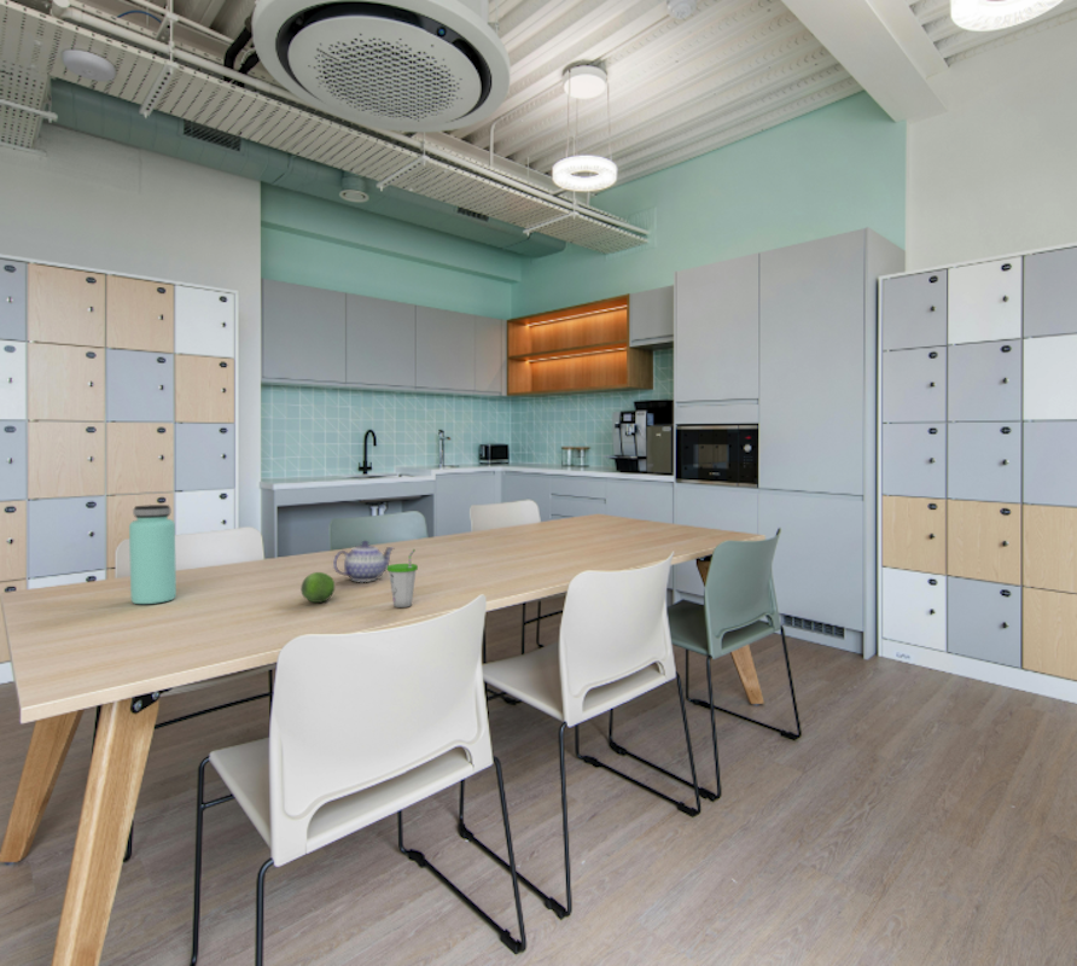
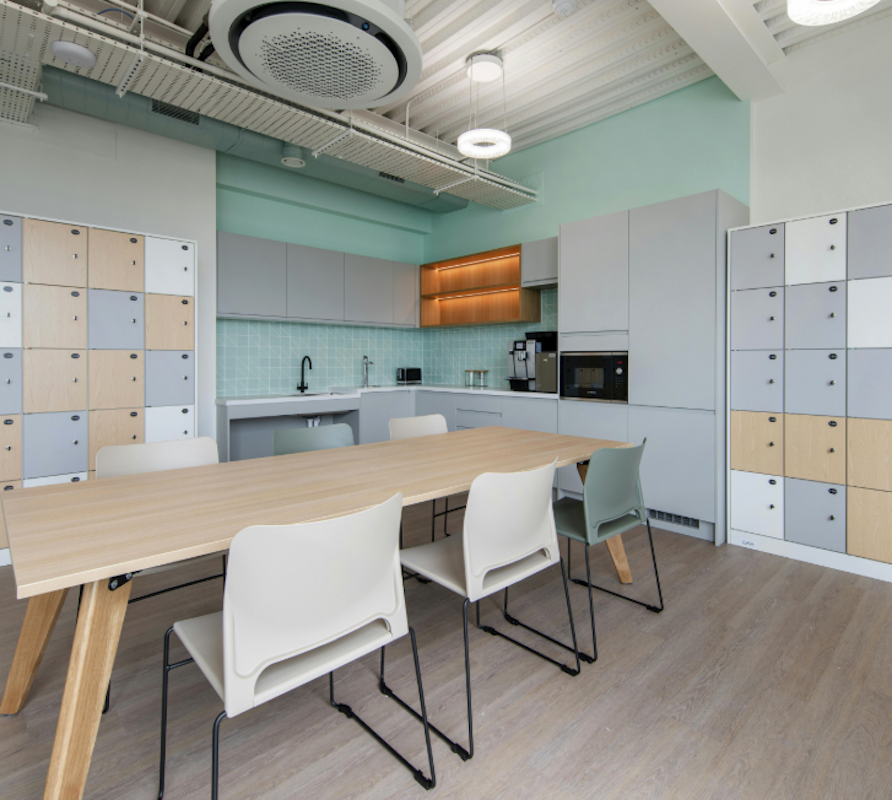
- bottle (152, 553)
- fruit (318, 586)
- teapot (365, 559)
- cup (402, 576)
